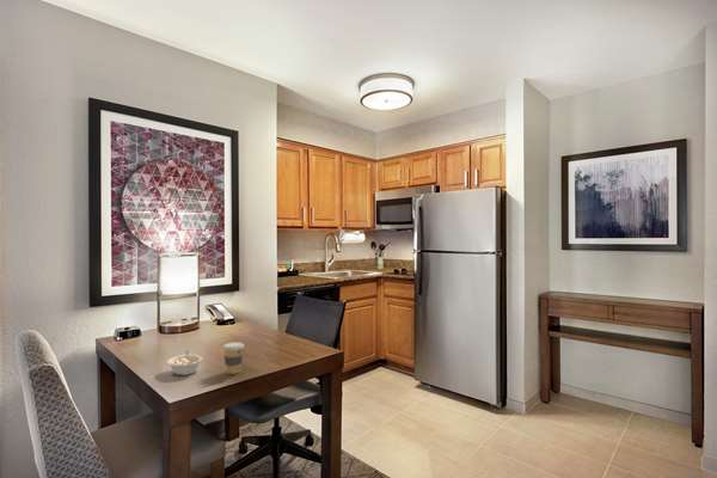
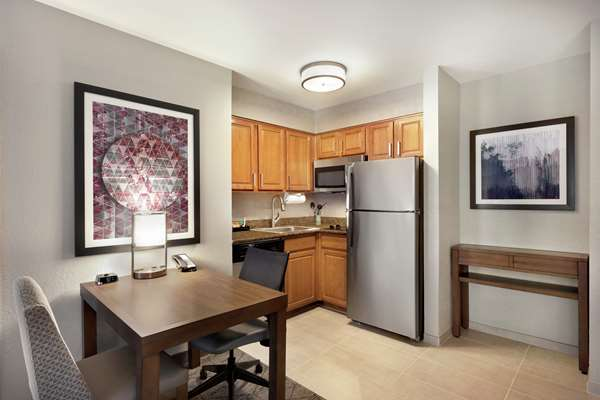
- coffee cup (233, 357)
- legume (184, 363)
